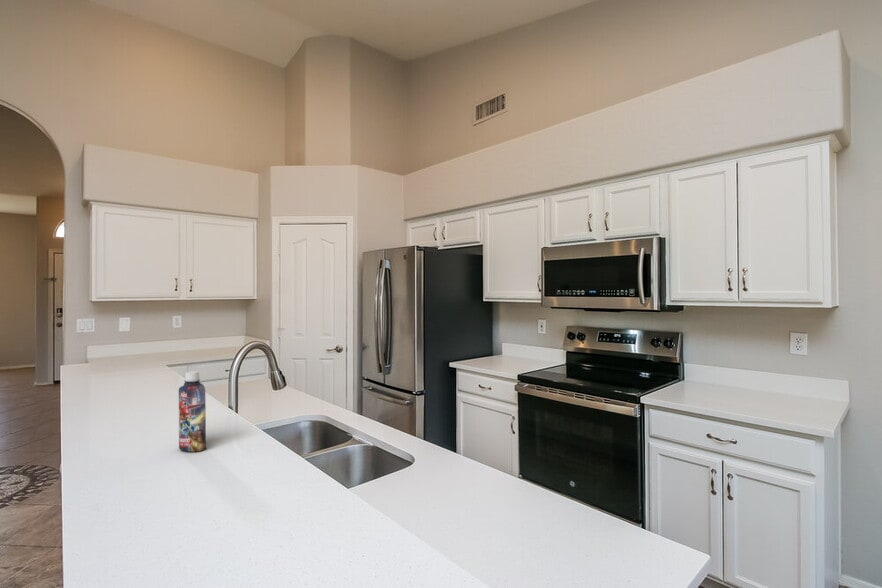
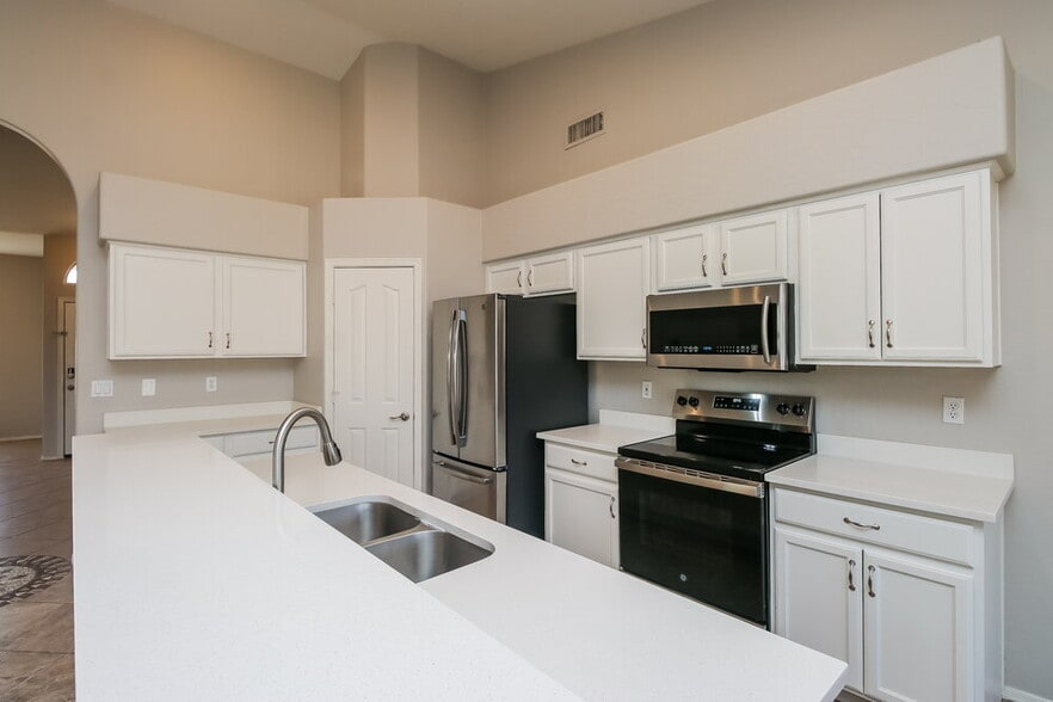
- bottle (192, 410)
